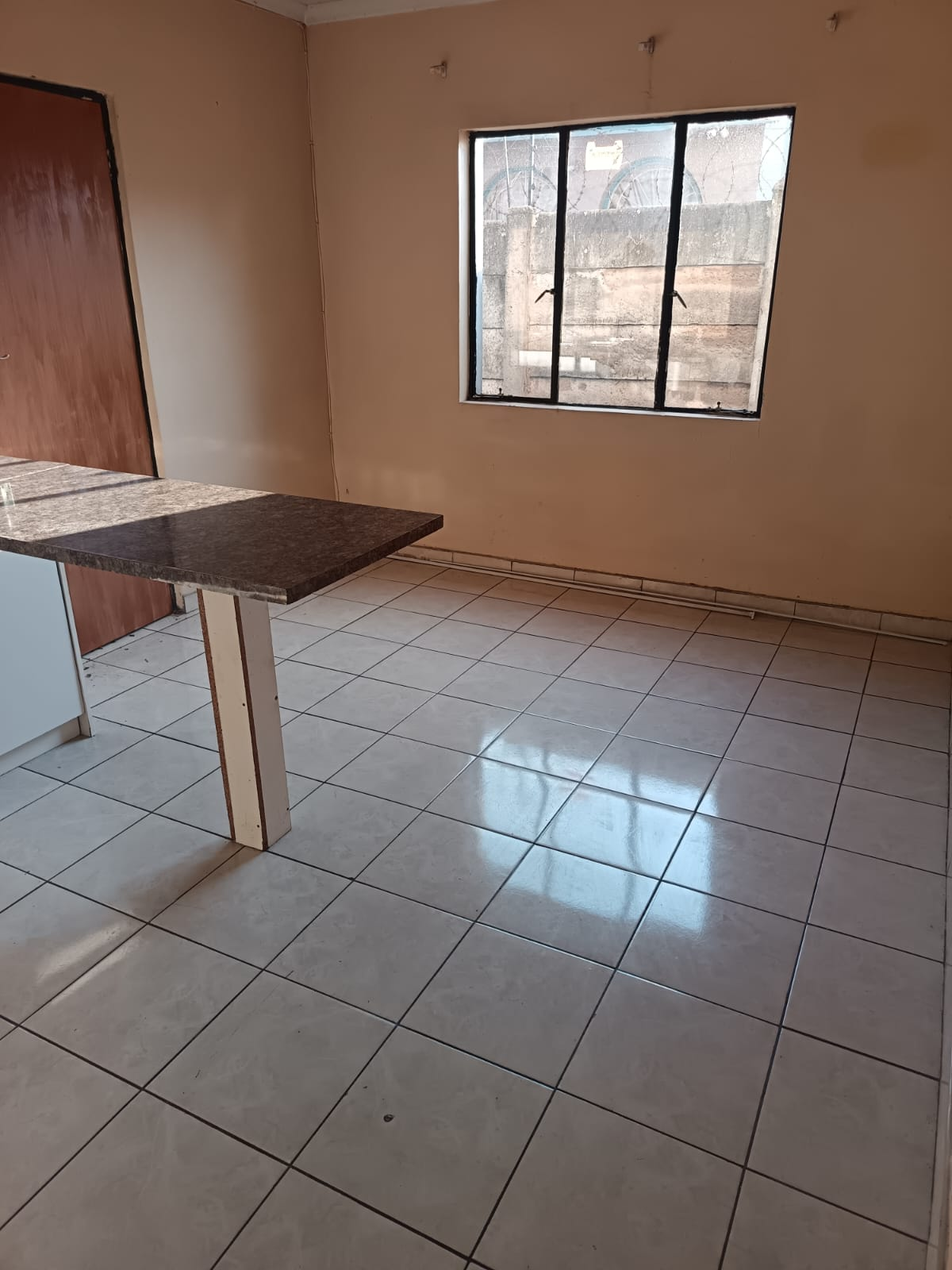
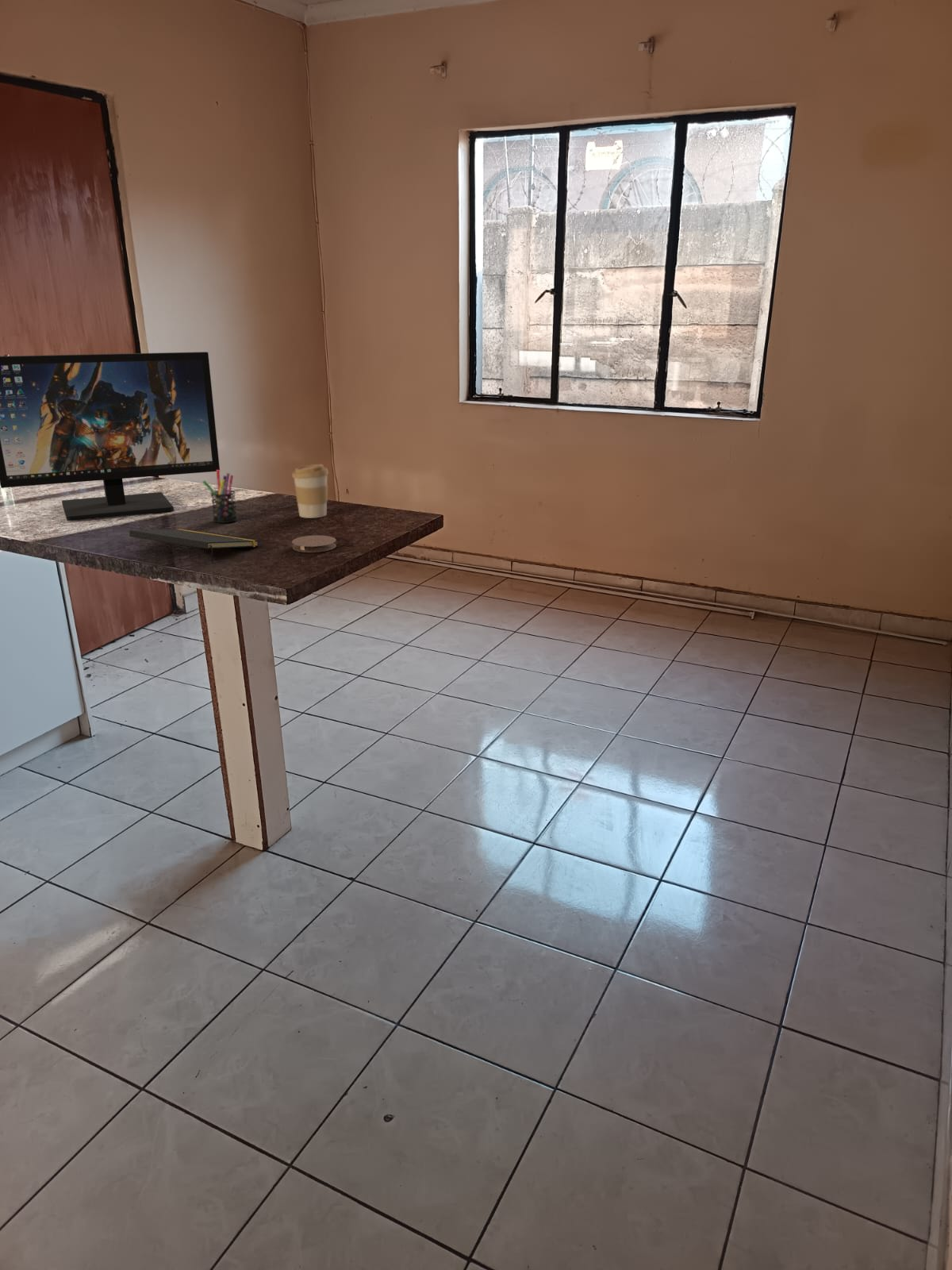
+ coffee cup (311, 490)
+ computer monitor (108, 433)
+ notepad (194, 538)
+ coaster (314, 543)
+ pen holder (220, 495)
